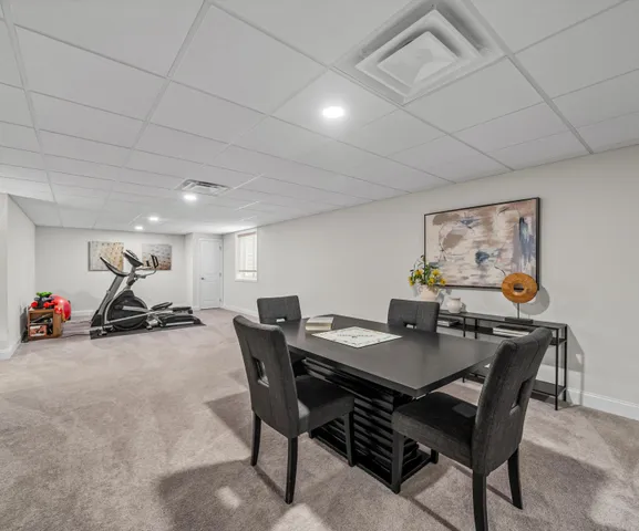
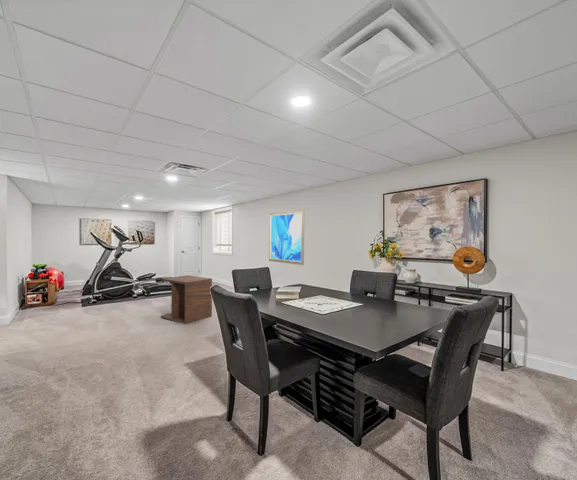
+ side table (186, 297)
+ wall art (285, 237)
